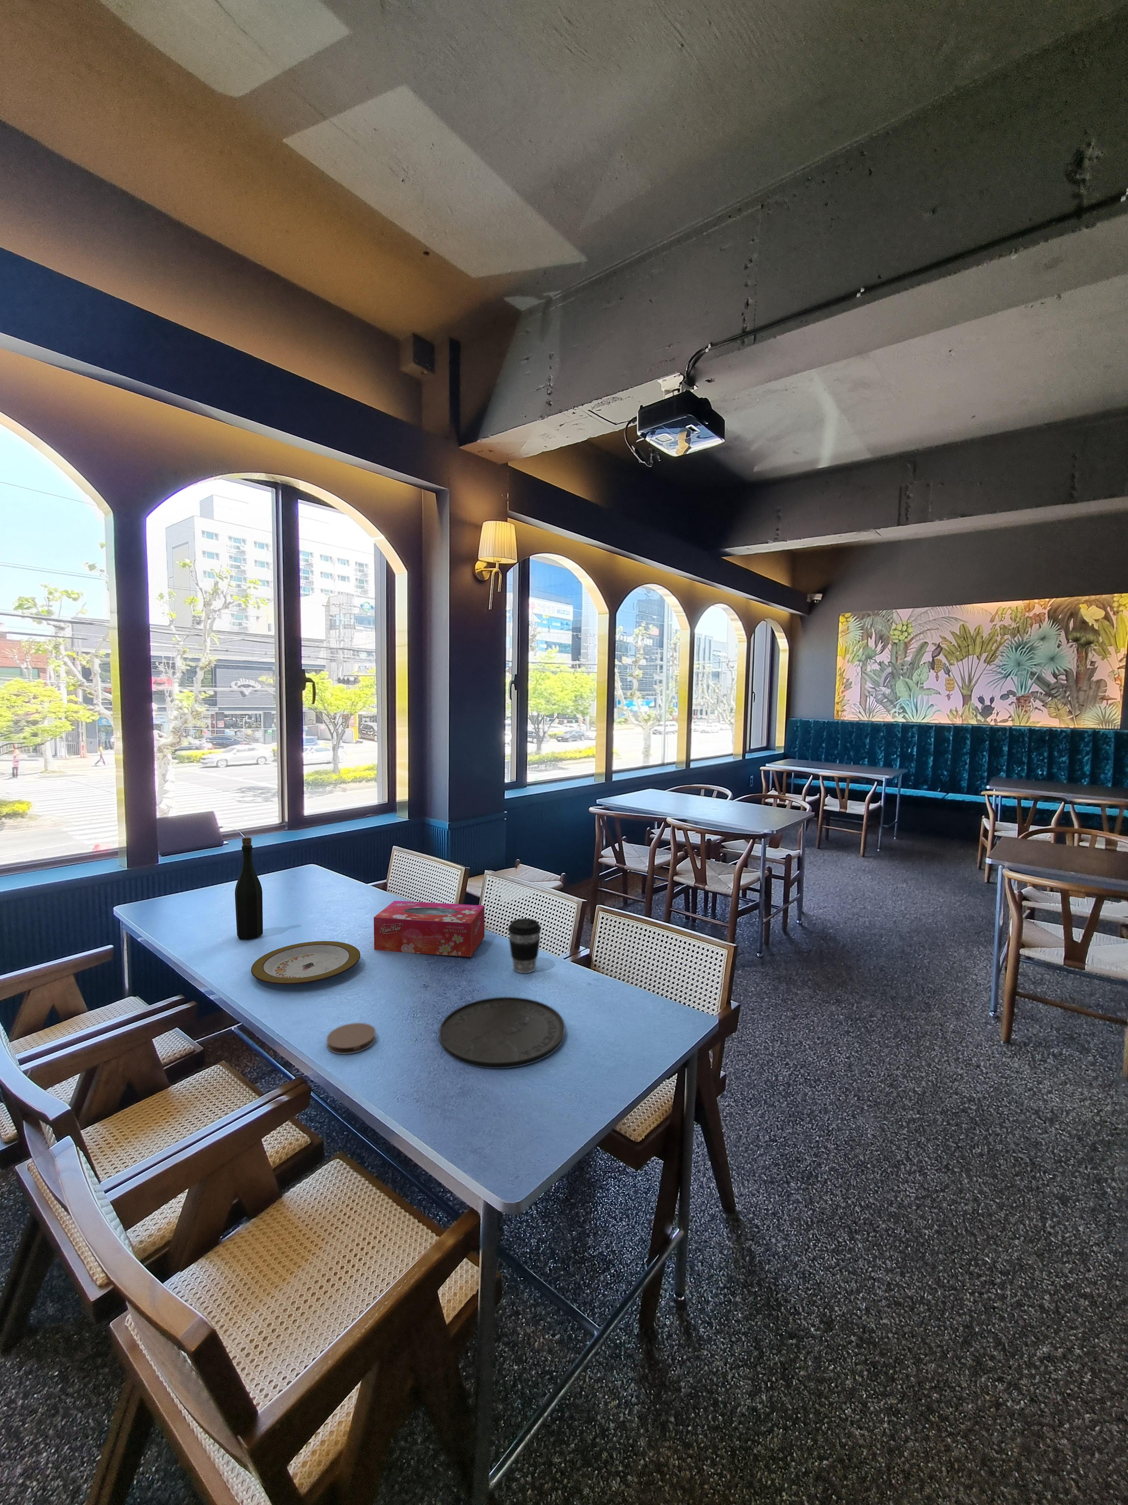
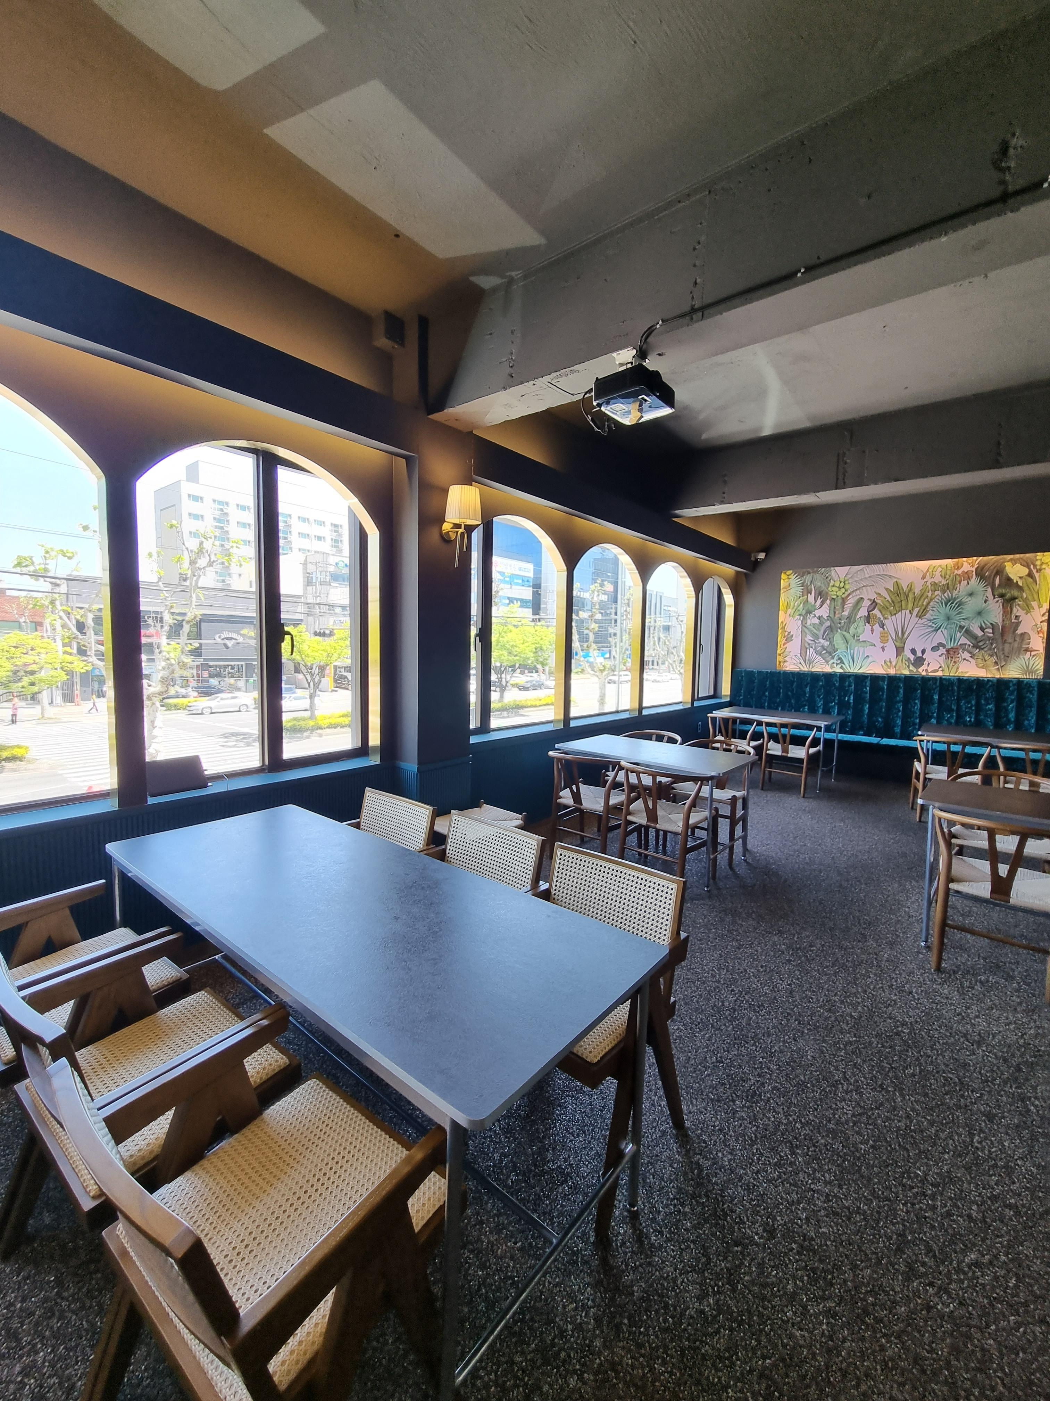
- coaster (352, 1038)
- plate (307, 965)
- bottle (249, 886)
- plate (502, 1029)
- tissue box (431, 927)
- coffee cup (524, 946)
